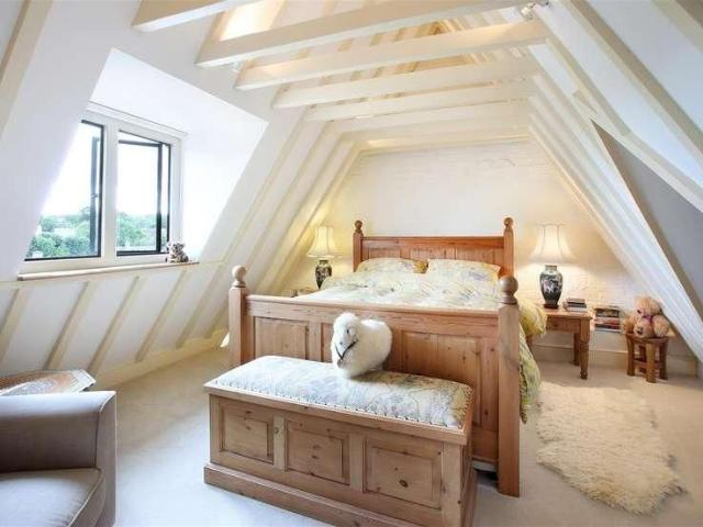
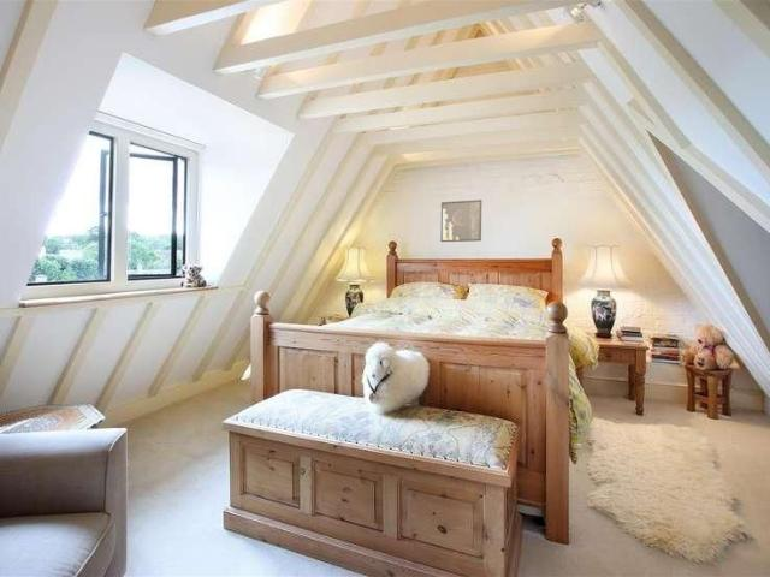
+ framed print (461, 221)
